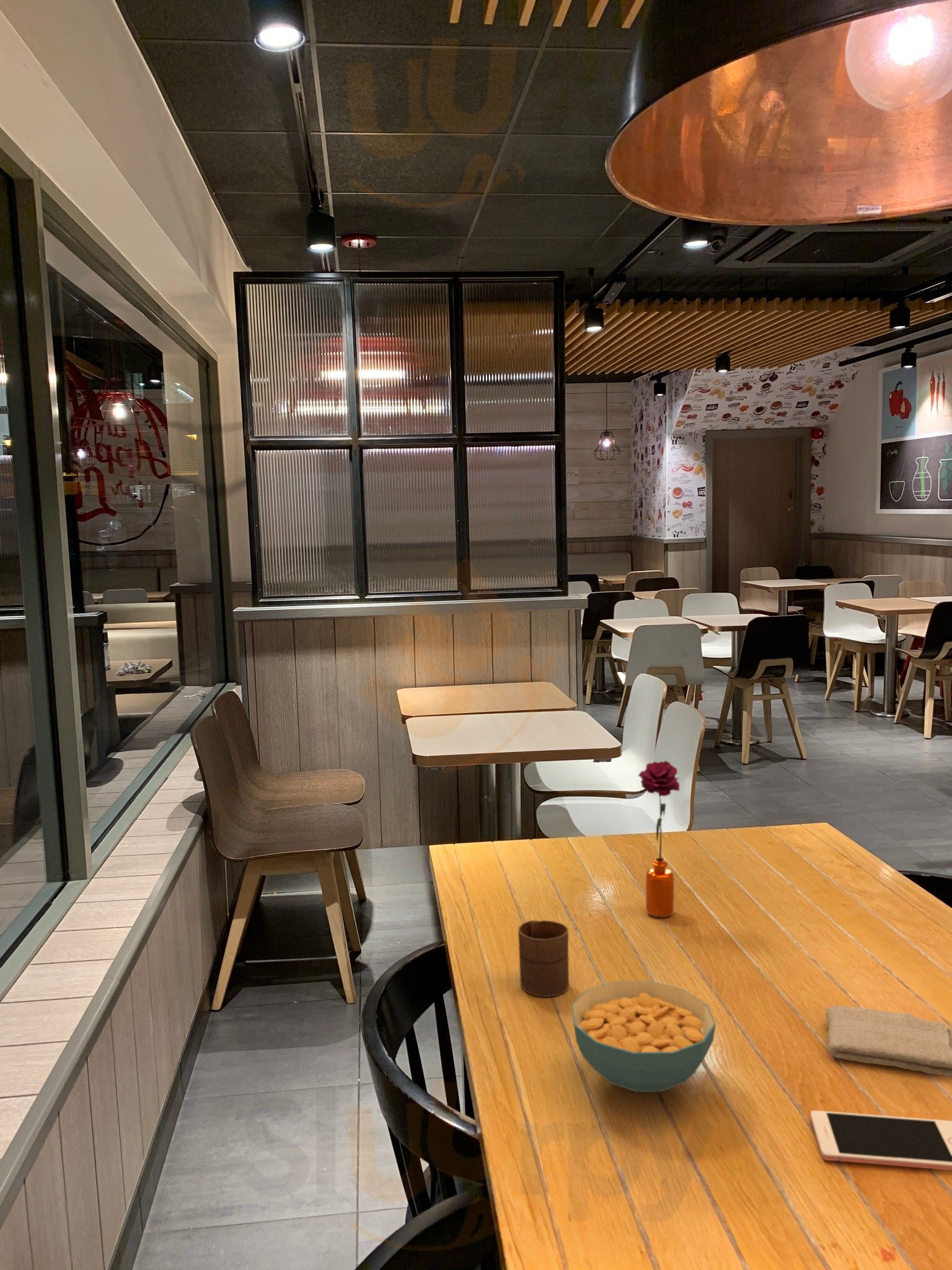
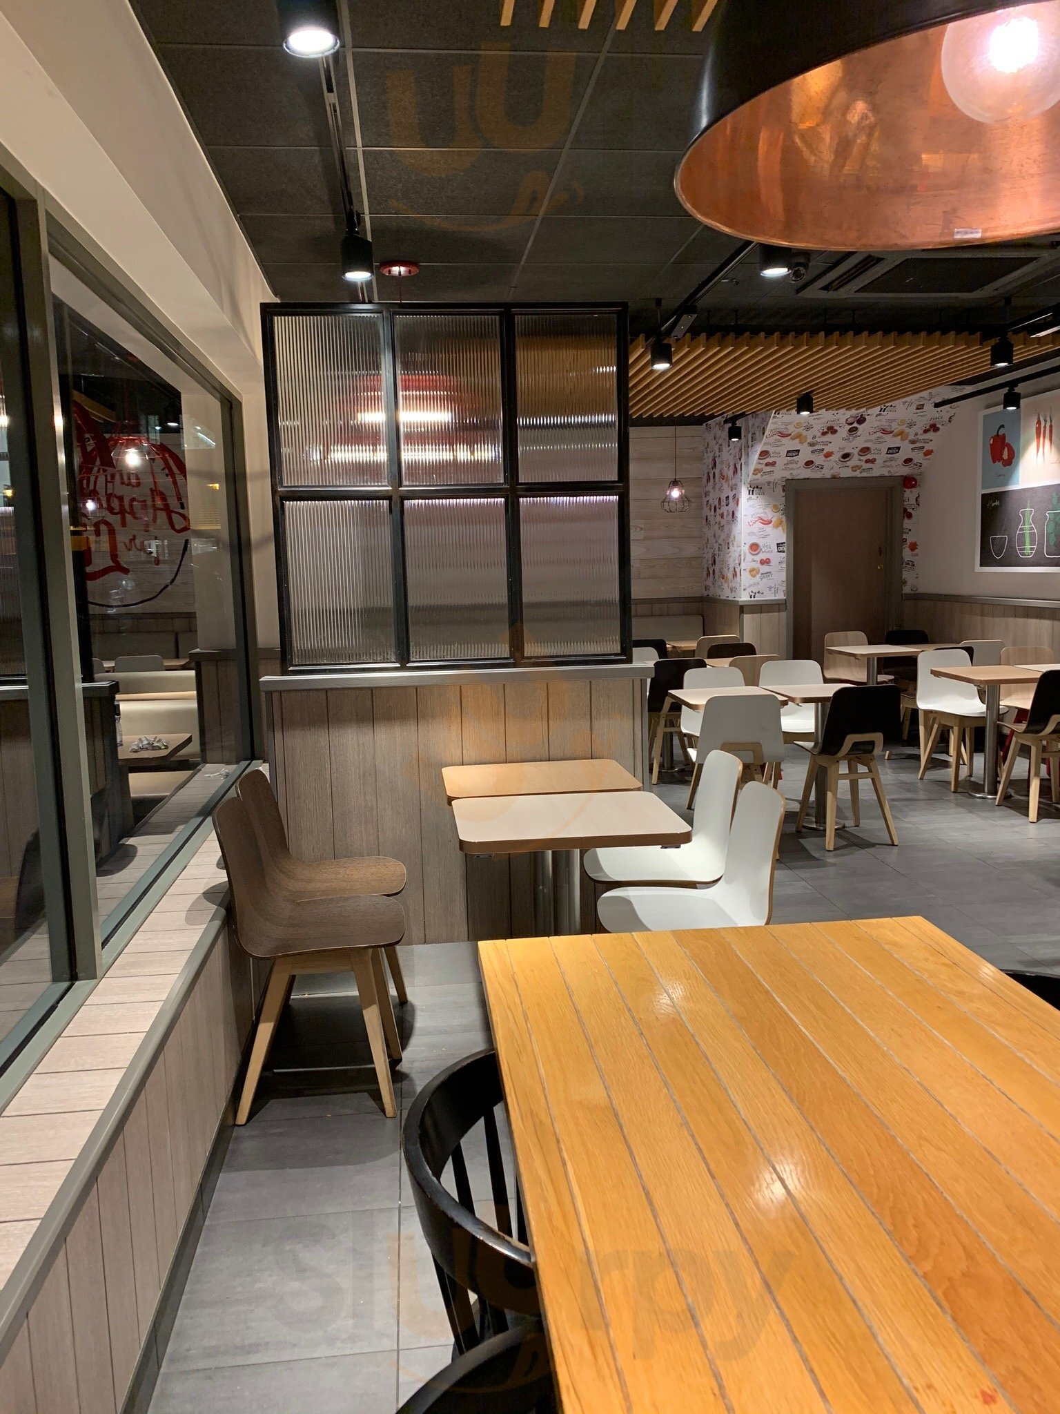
- cup (542, 956)
- cell phone (891, 1140)
- cereal bowl (641, 1047)
- flower (660, 838)
- washcloth (891, 1039)
